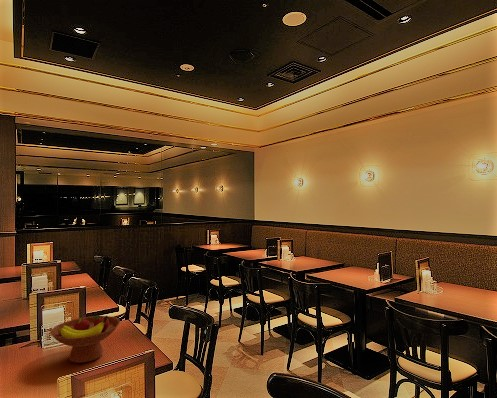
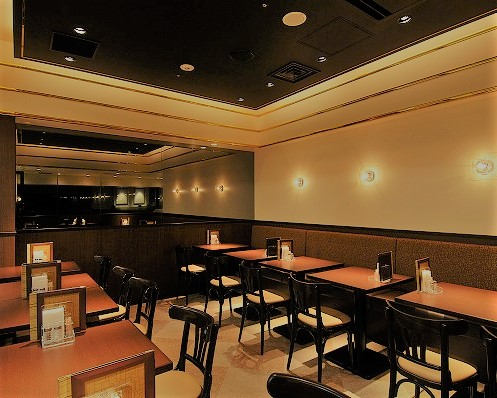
- fruit bowl (86, 335)
